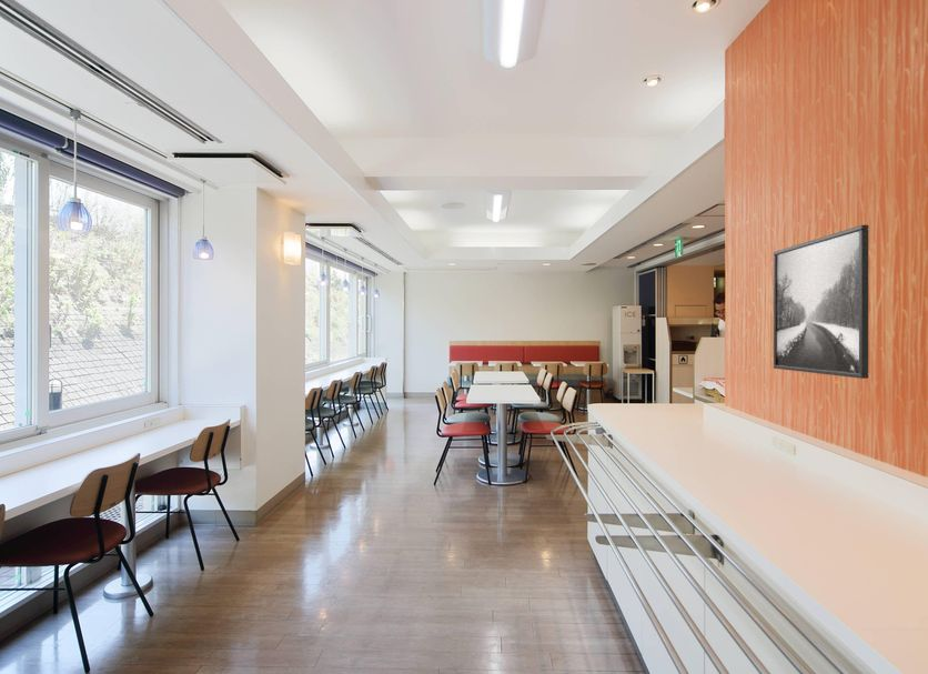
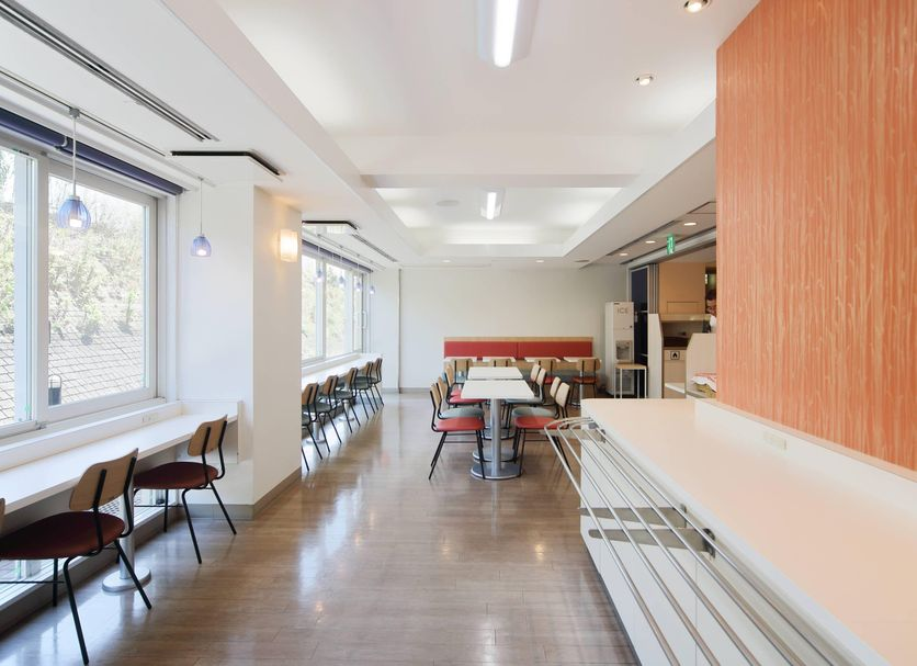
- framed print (814, 306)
